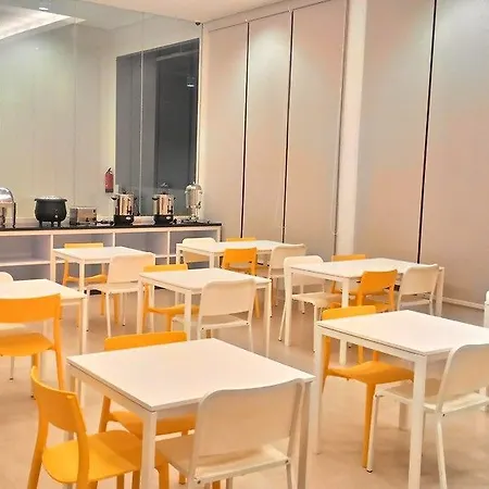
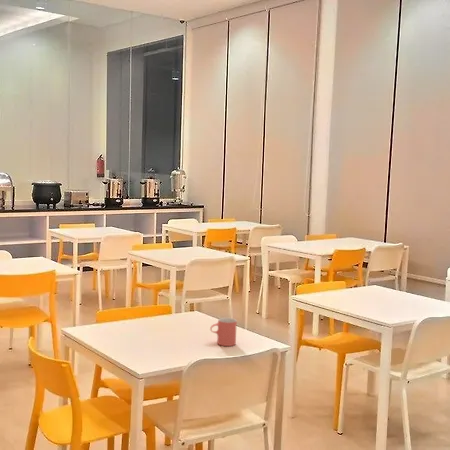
+ cup (223, 332)
